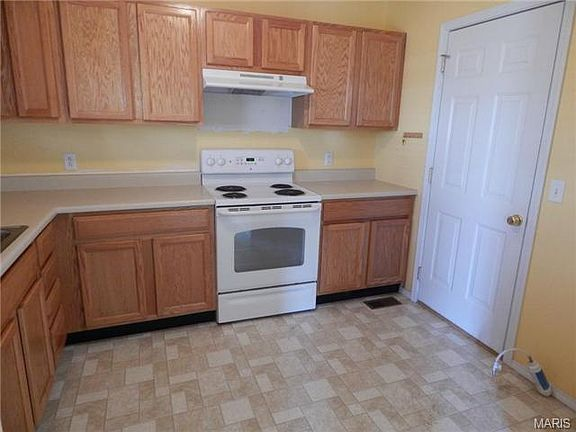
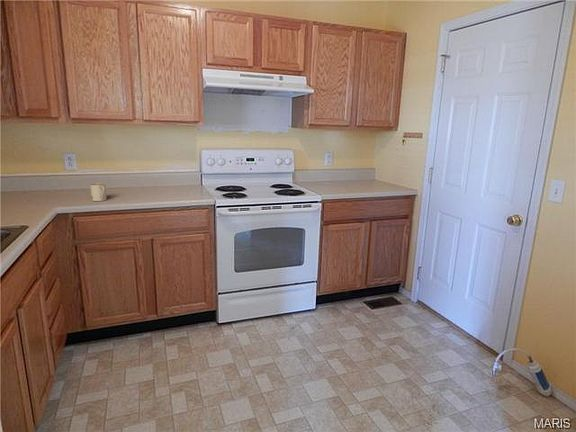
+ mug (99, 192)
